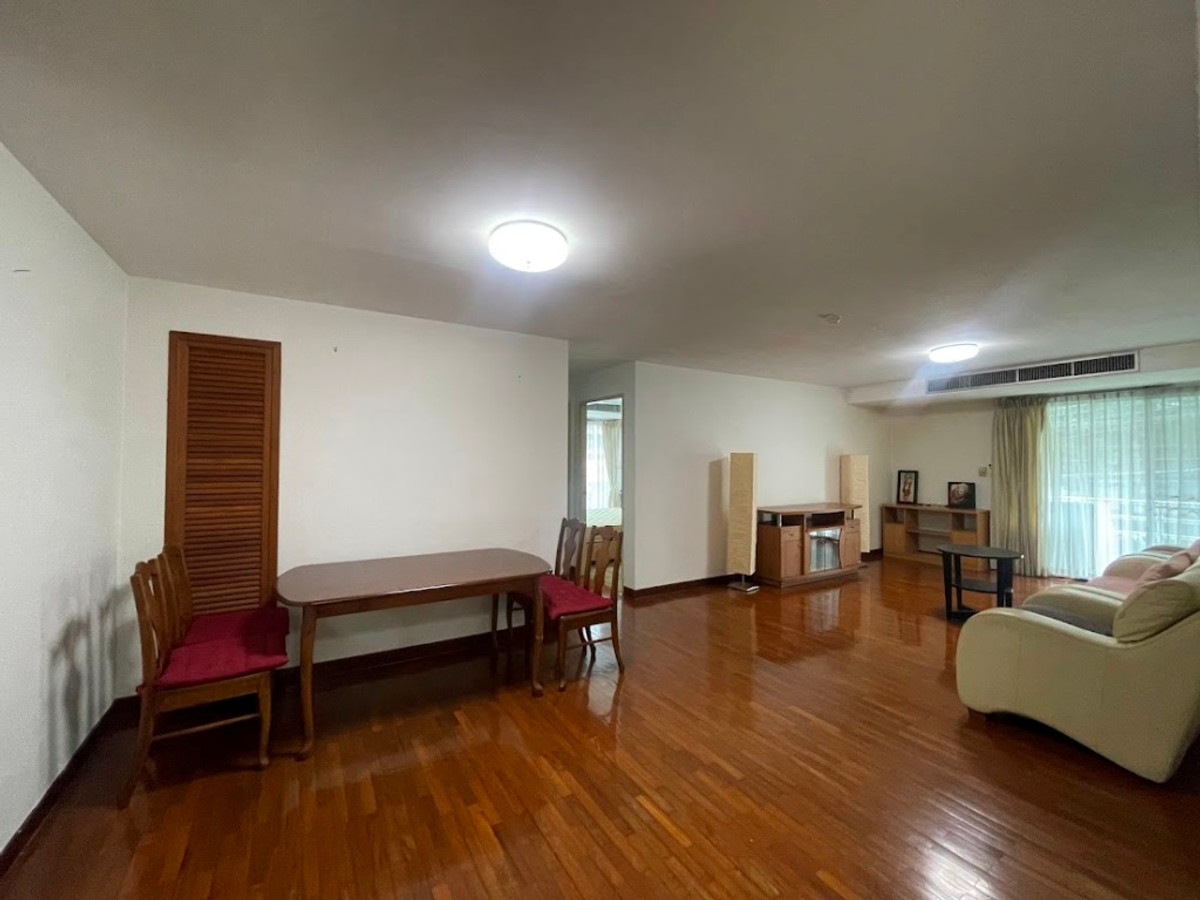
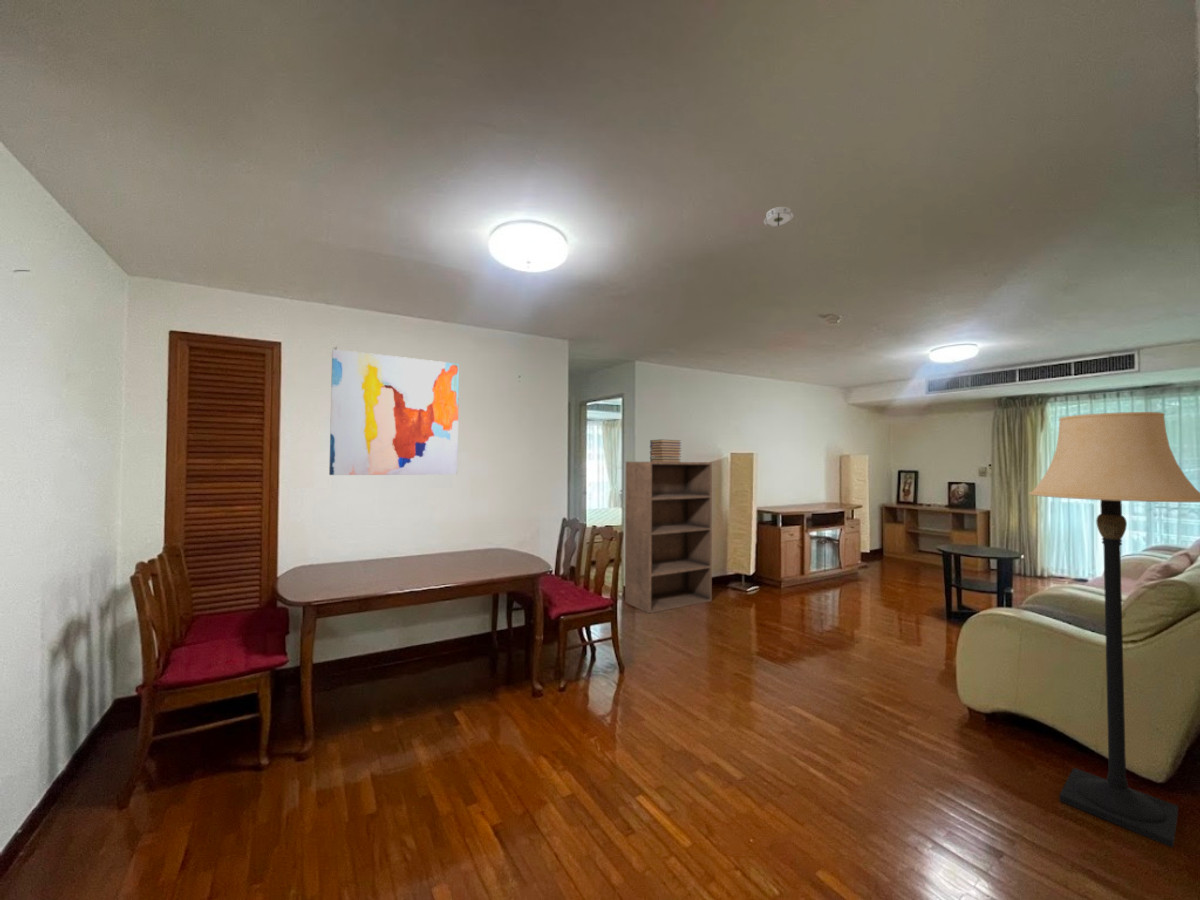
+ lamp (1113, 608)
+ book stack (665, 450)
+ bookshelf (668, 531)
+ wall art (398, 415)
+ smoke detector (777, 216)
